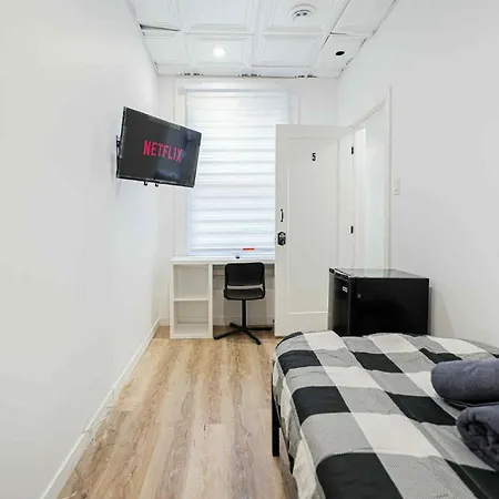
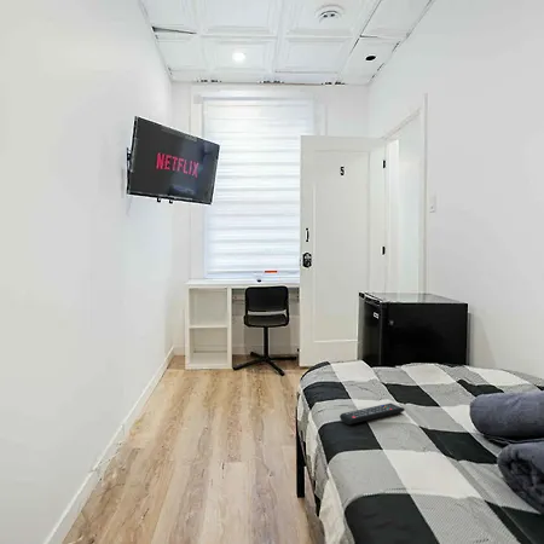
+ remote control (372, 413)
